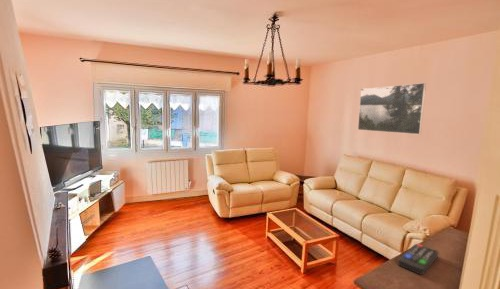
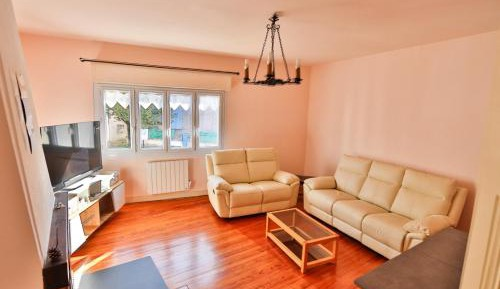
- remote control (418, 257)
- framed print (387, 109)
